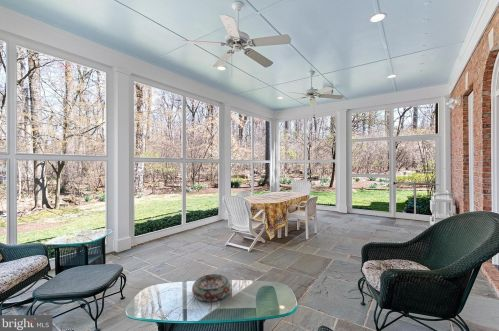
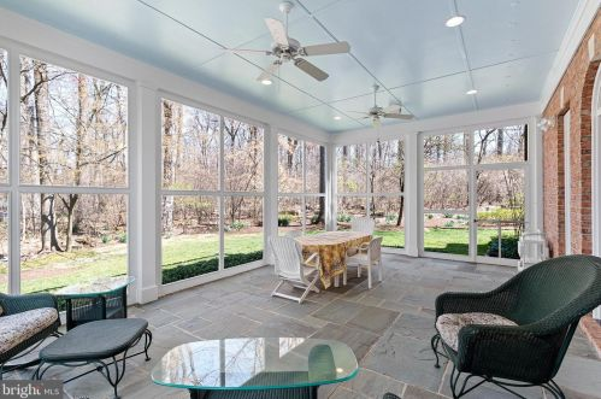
- decorative bowl (211, 287)
